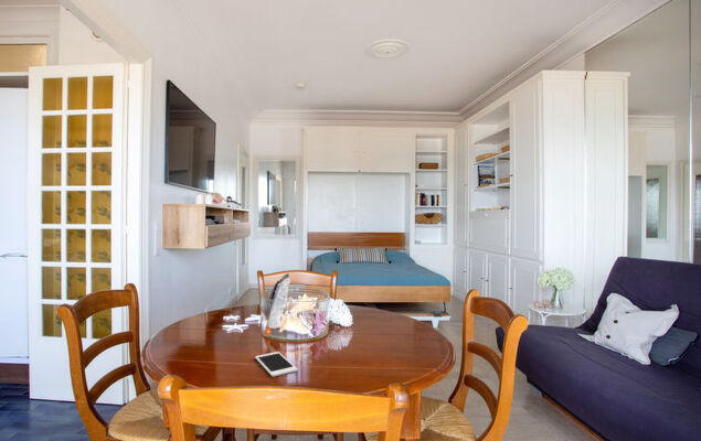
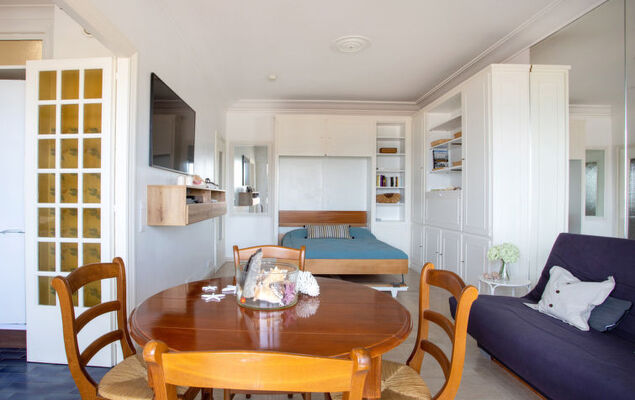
- cell phone (275, 363)
